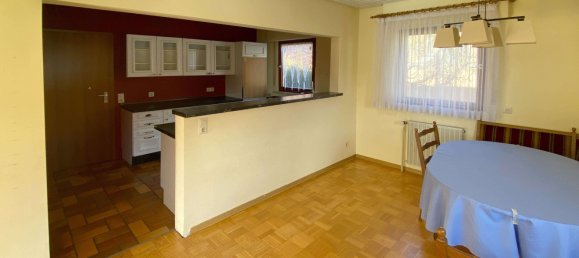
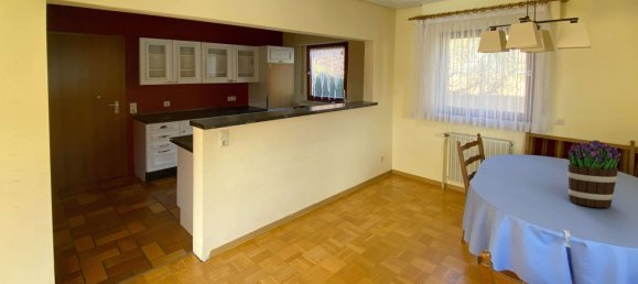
+ bouquet (590, 171)
